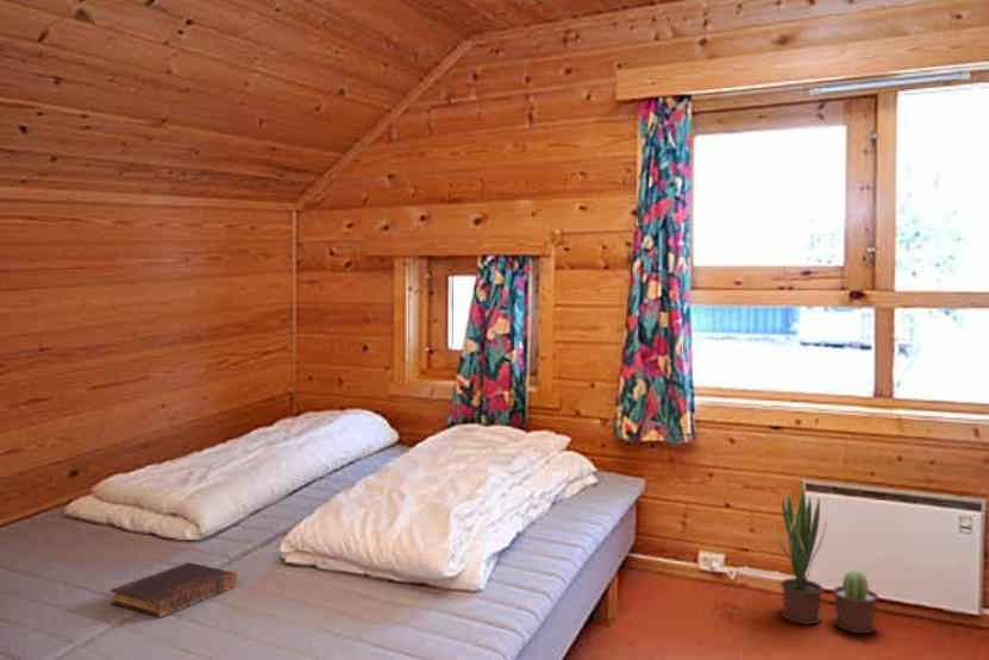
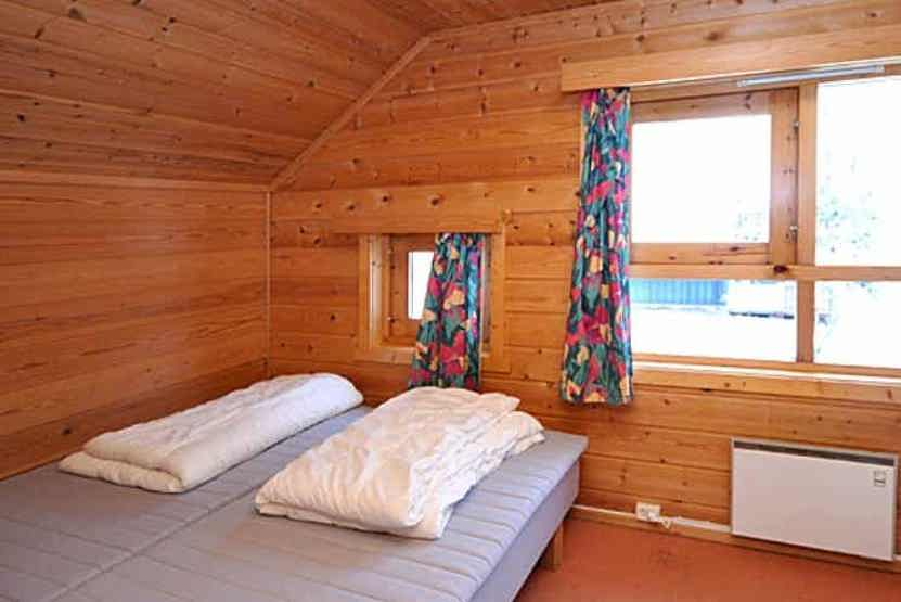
- potted plant (818, 548)
- book (175, 587)
